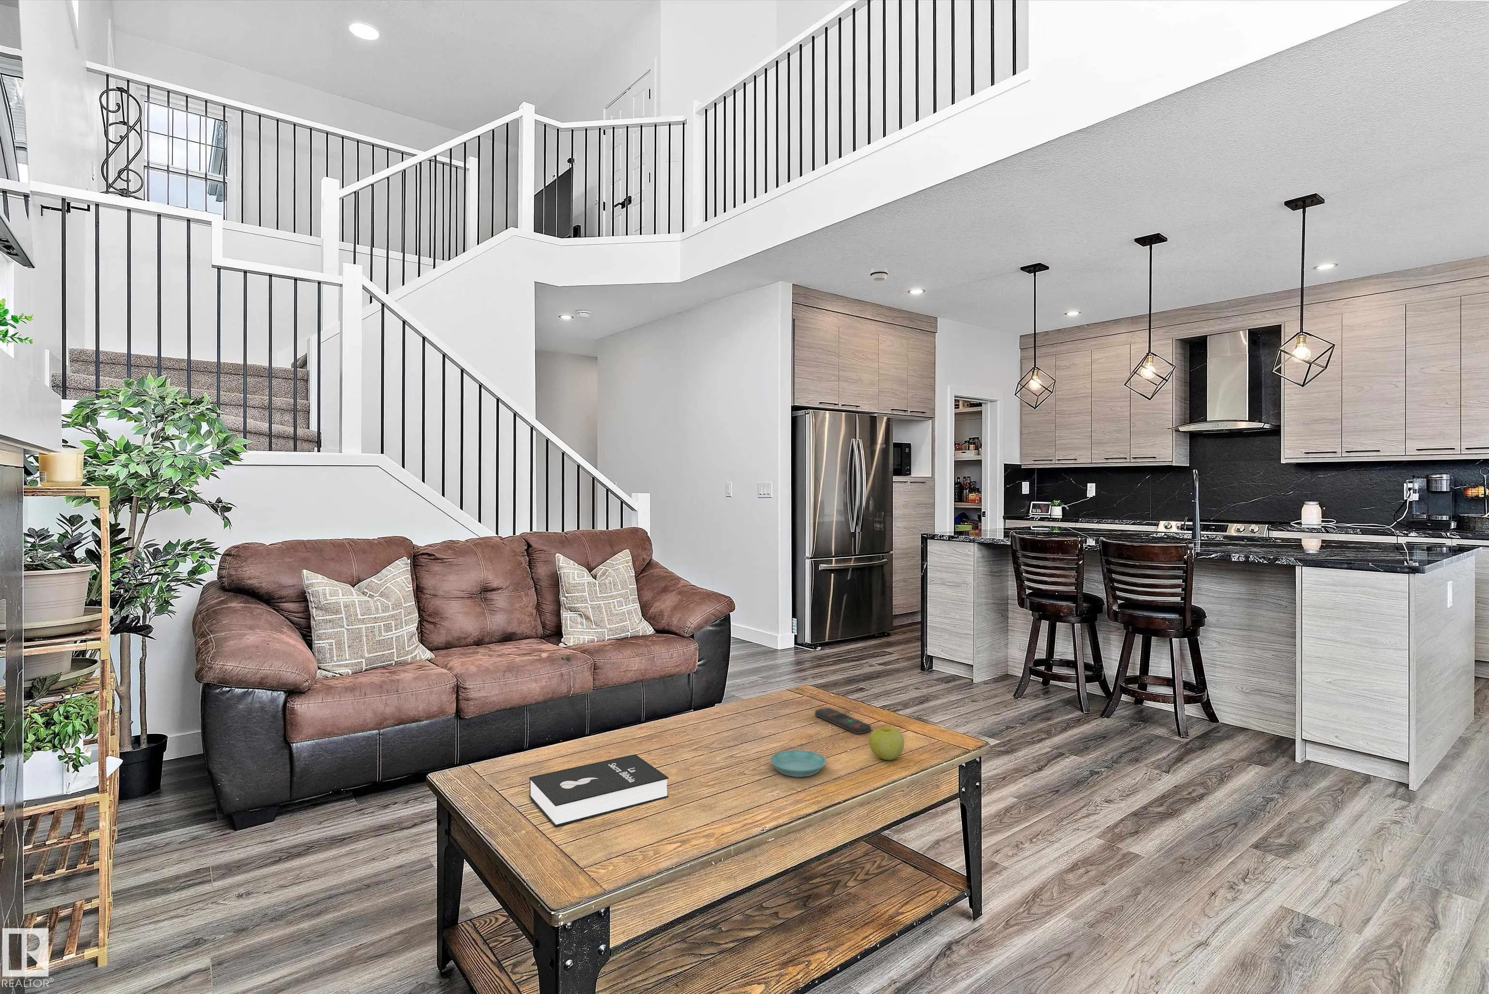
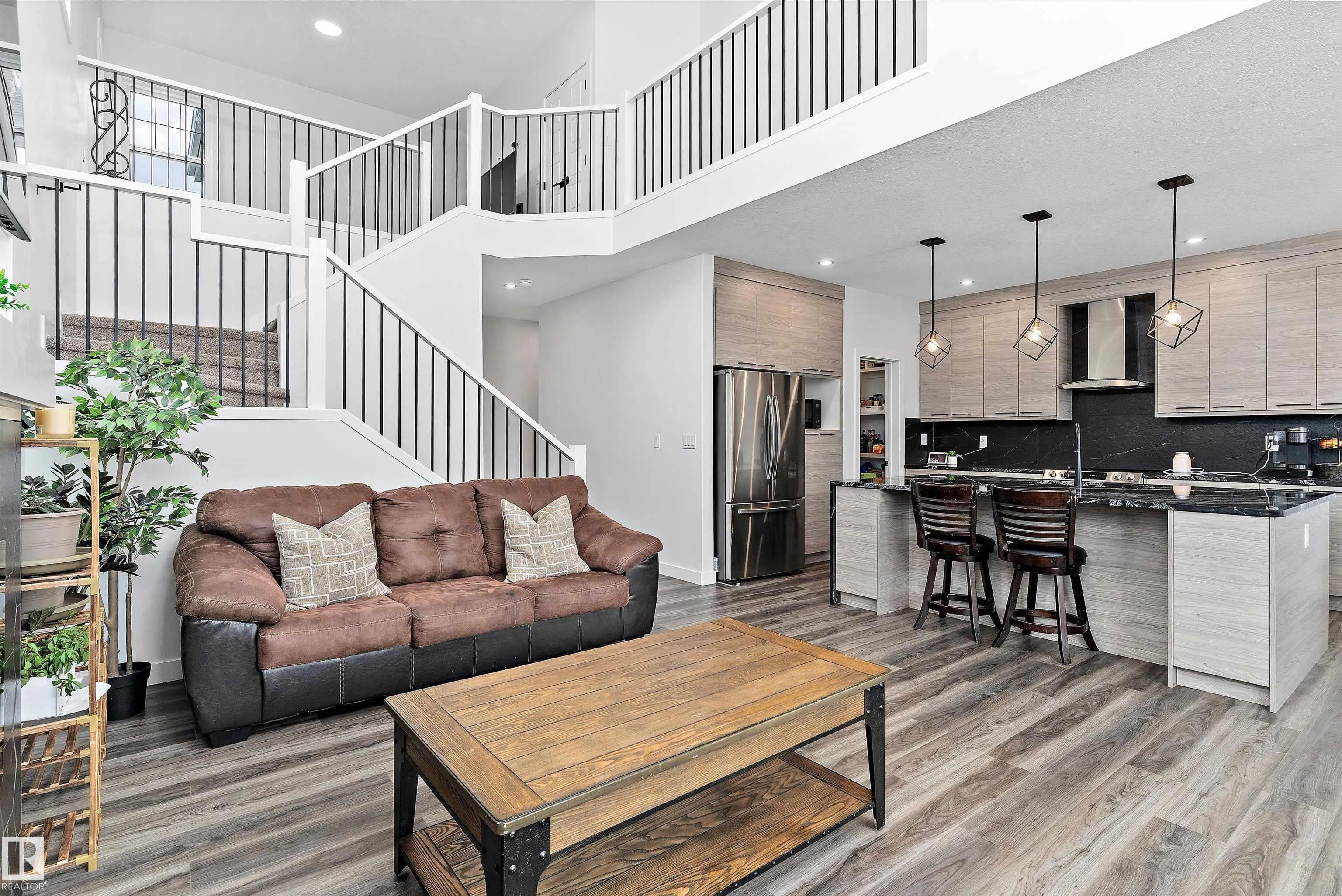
- smoke detector (879, 274)
- apple (887, 743)
- remote control (842, 720)
- booklet (599, 787)
- saucer (798, 764)
